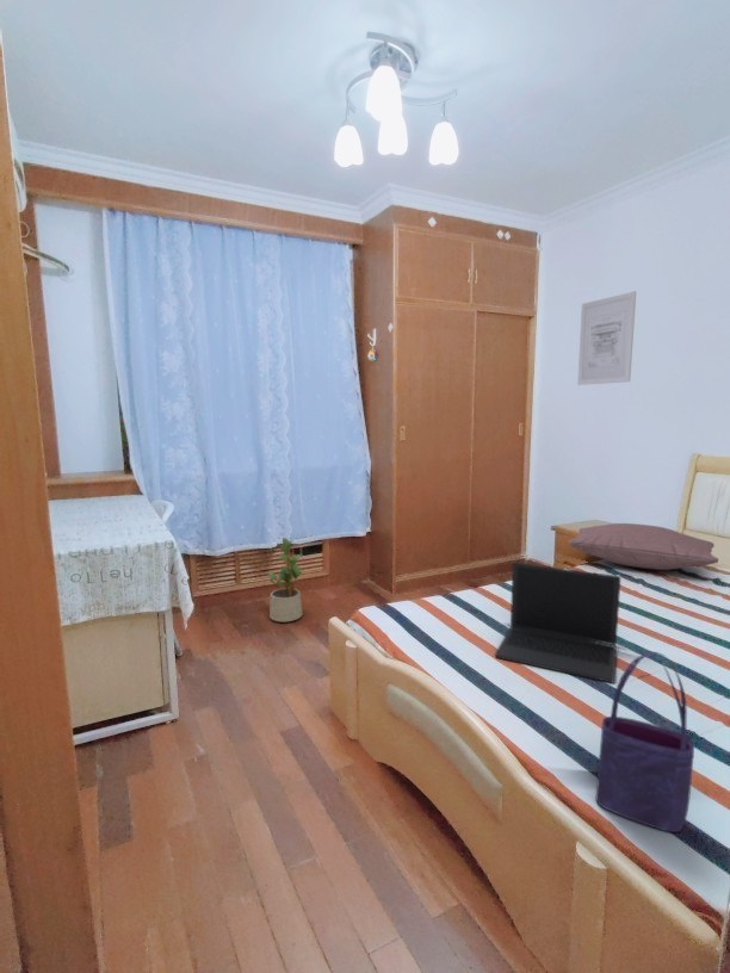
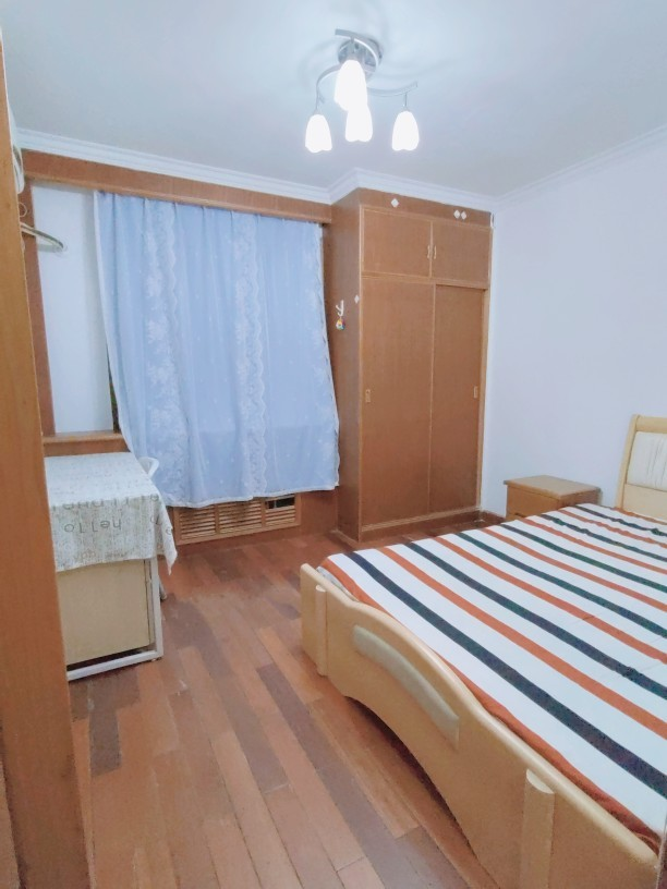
- wall art (605, 341)
- laptop (557, 616)
- pillow (639, 545)
- tote bag (645, 735)
- potted plant (285, 576)
